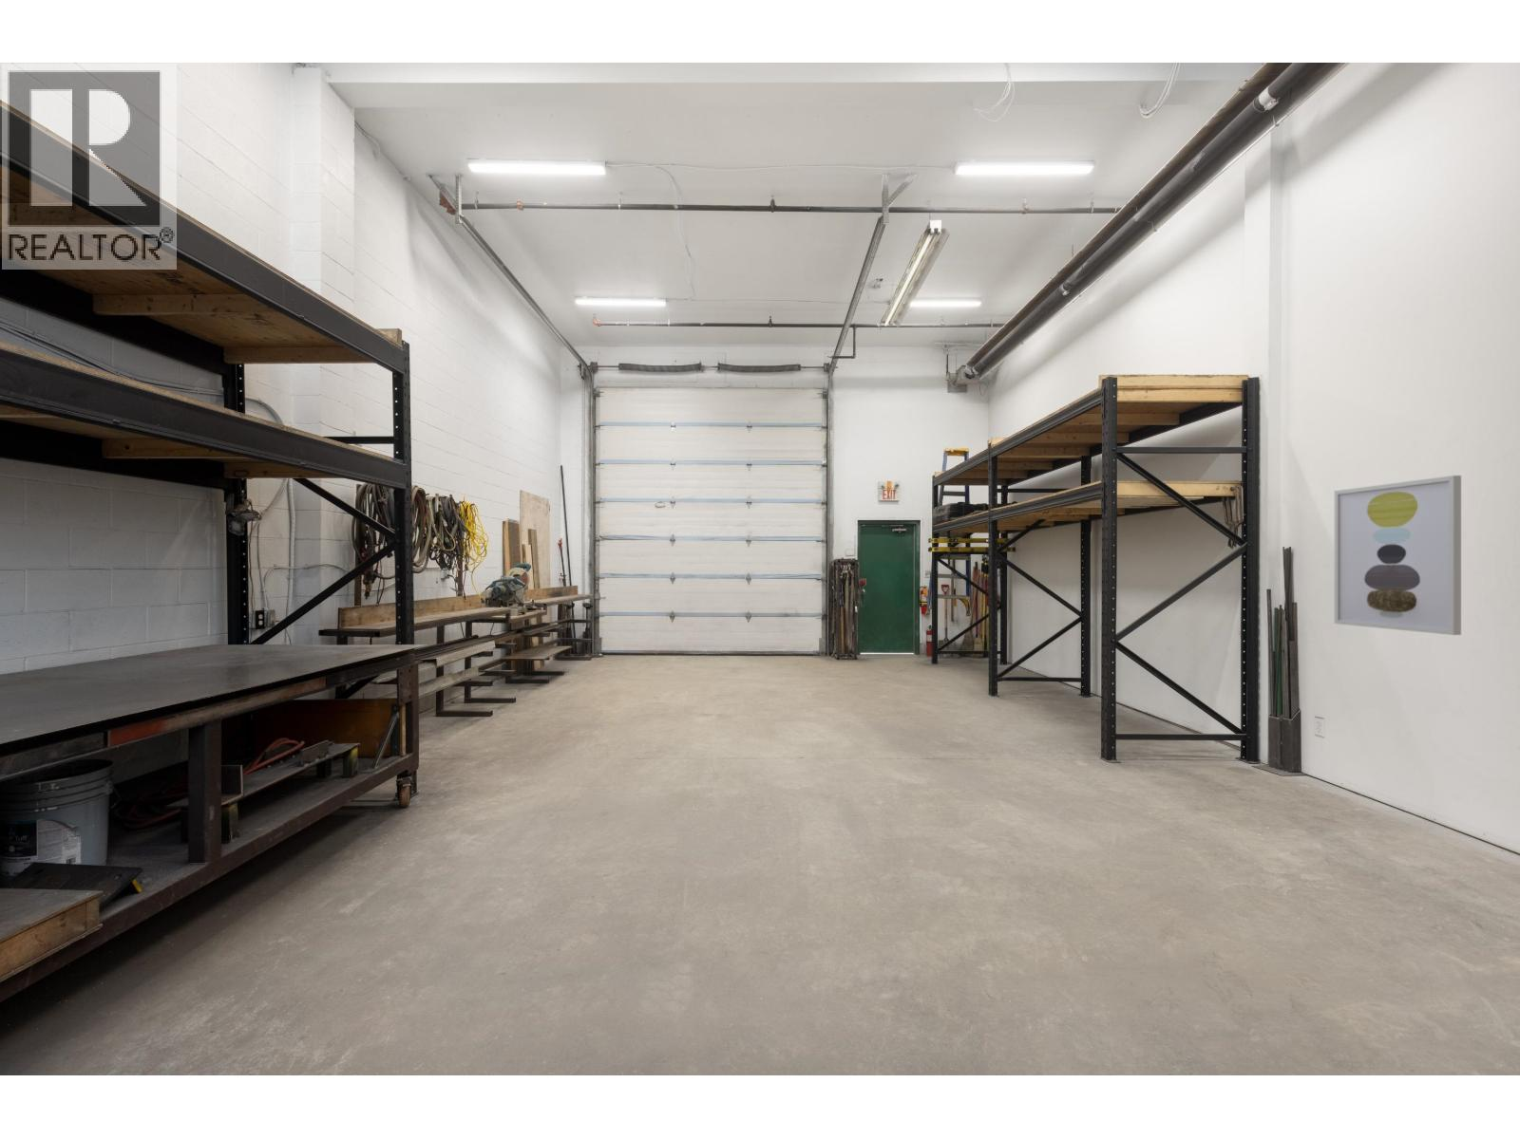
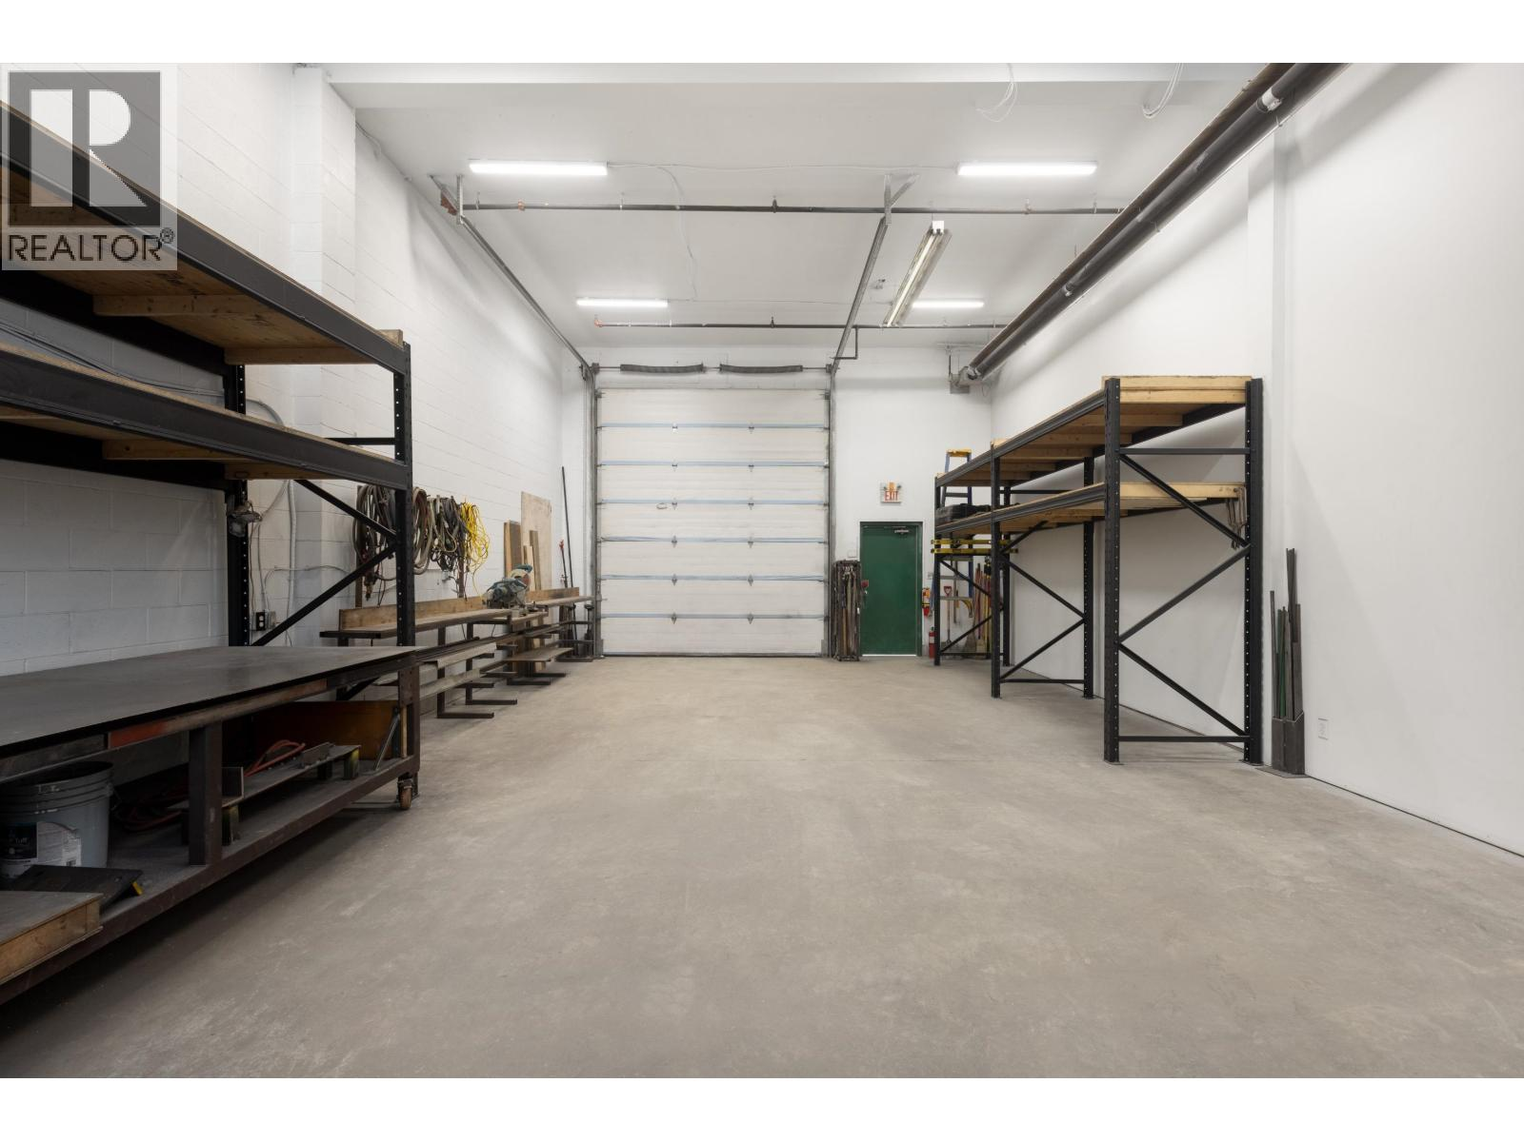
- wall art (1390, 556)
